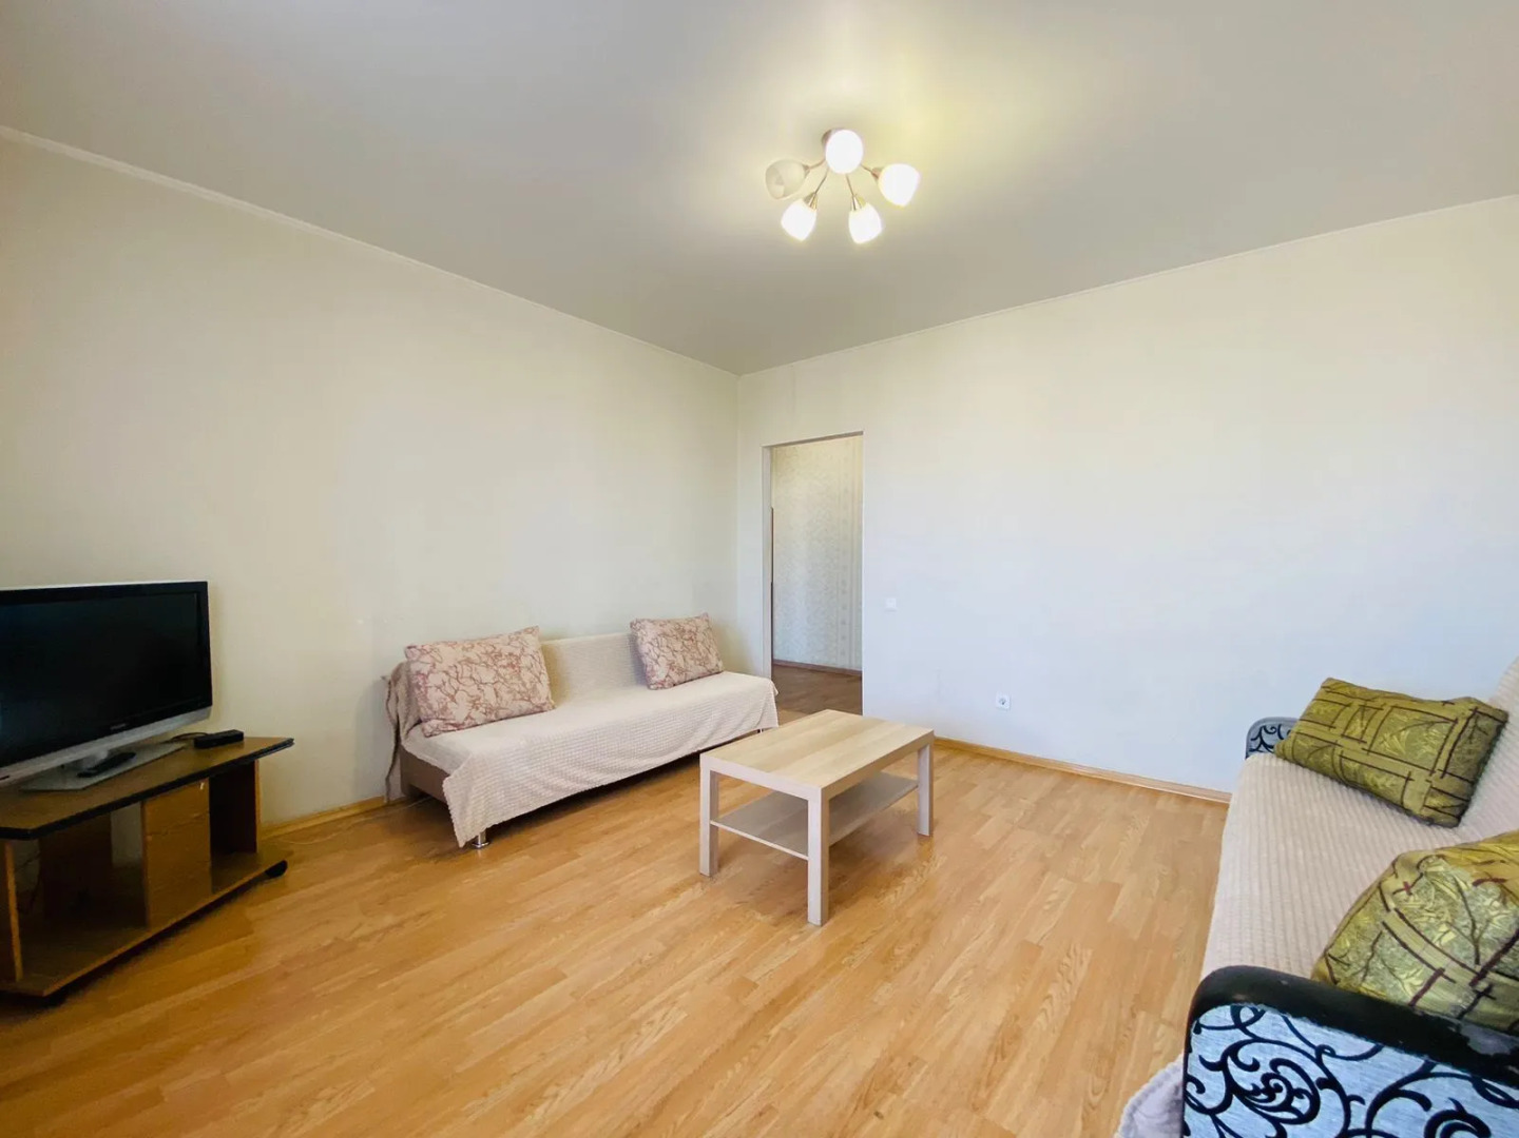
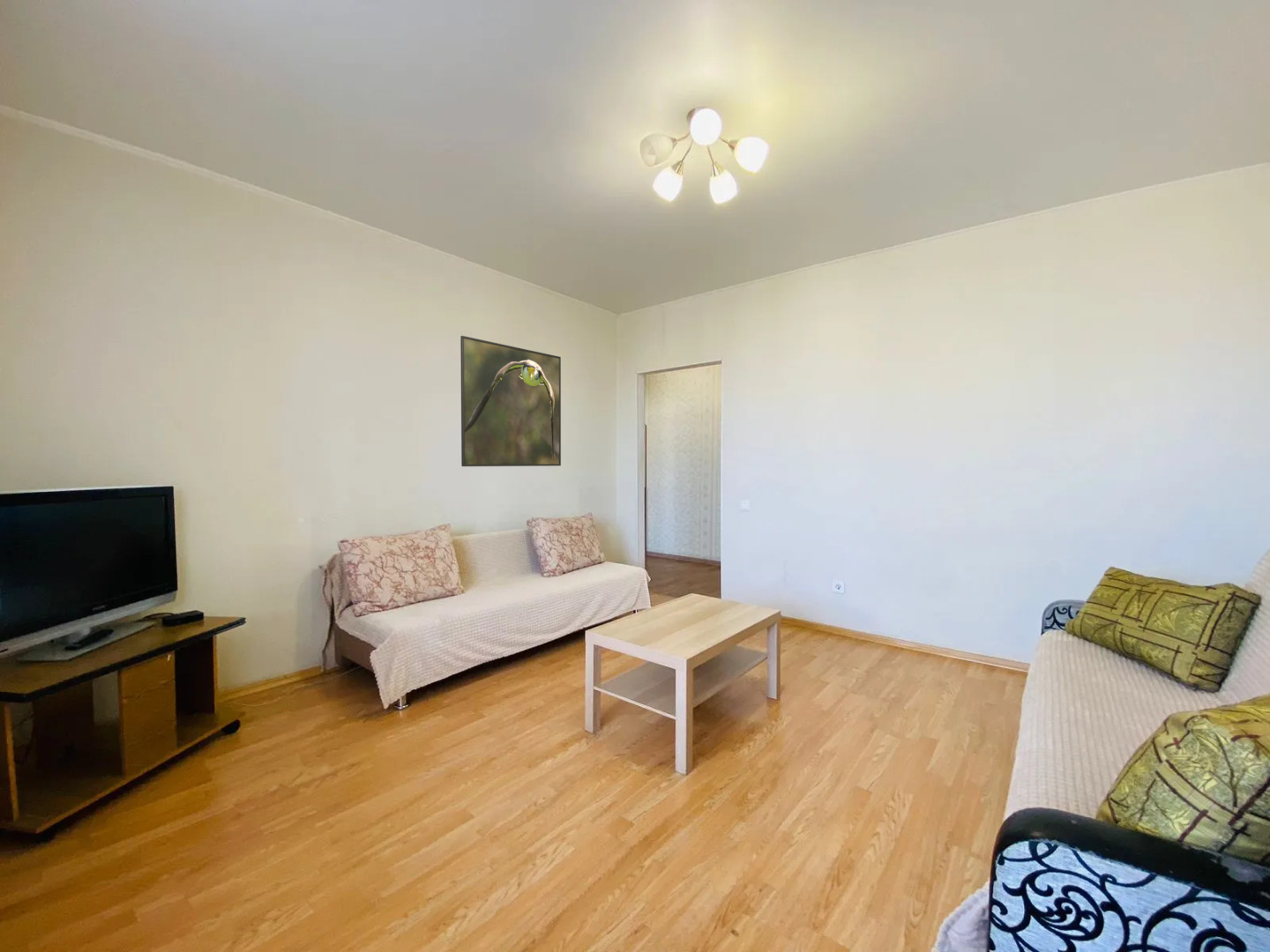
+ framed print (515, 406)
